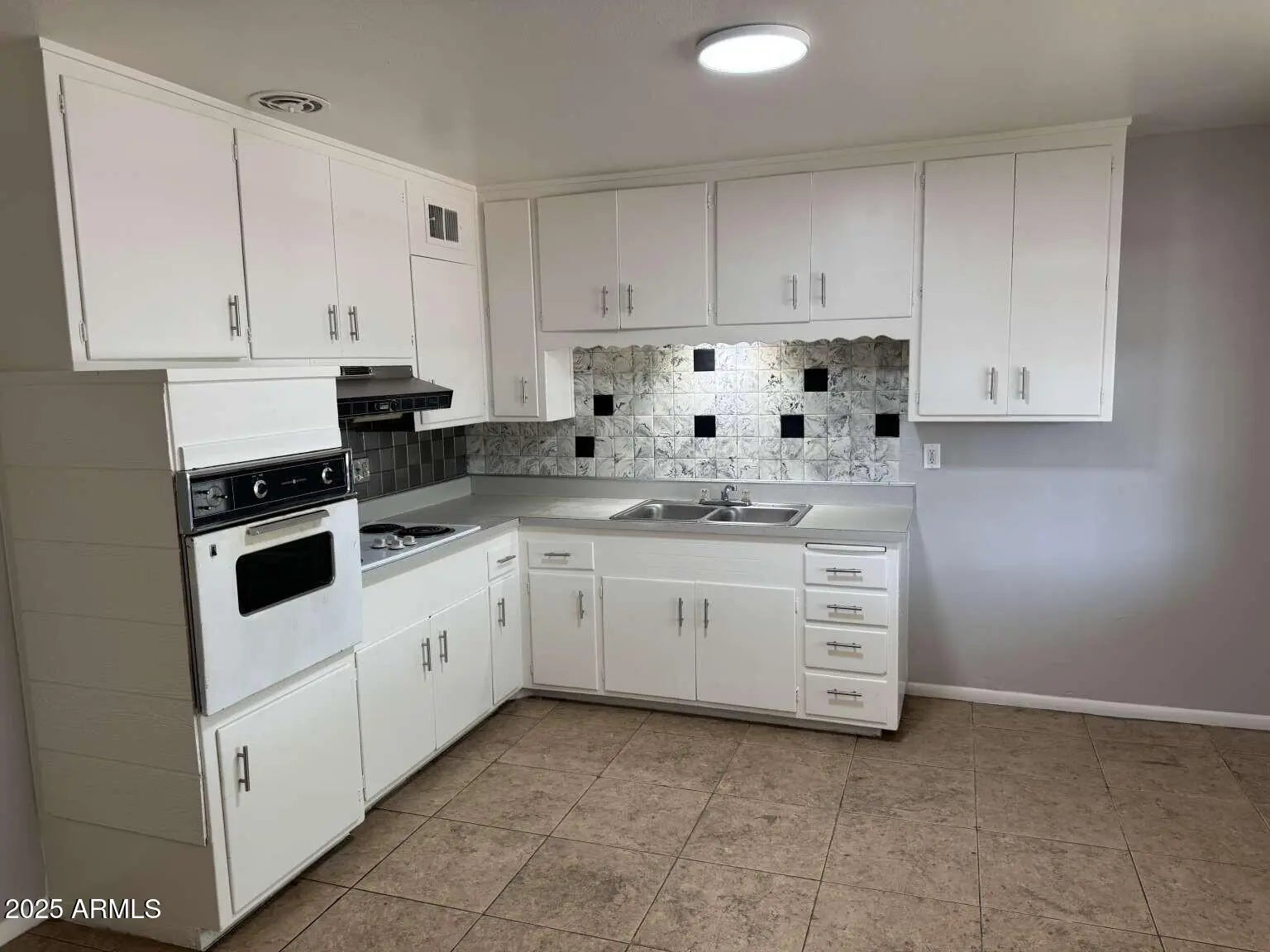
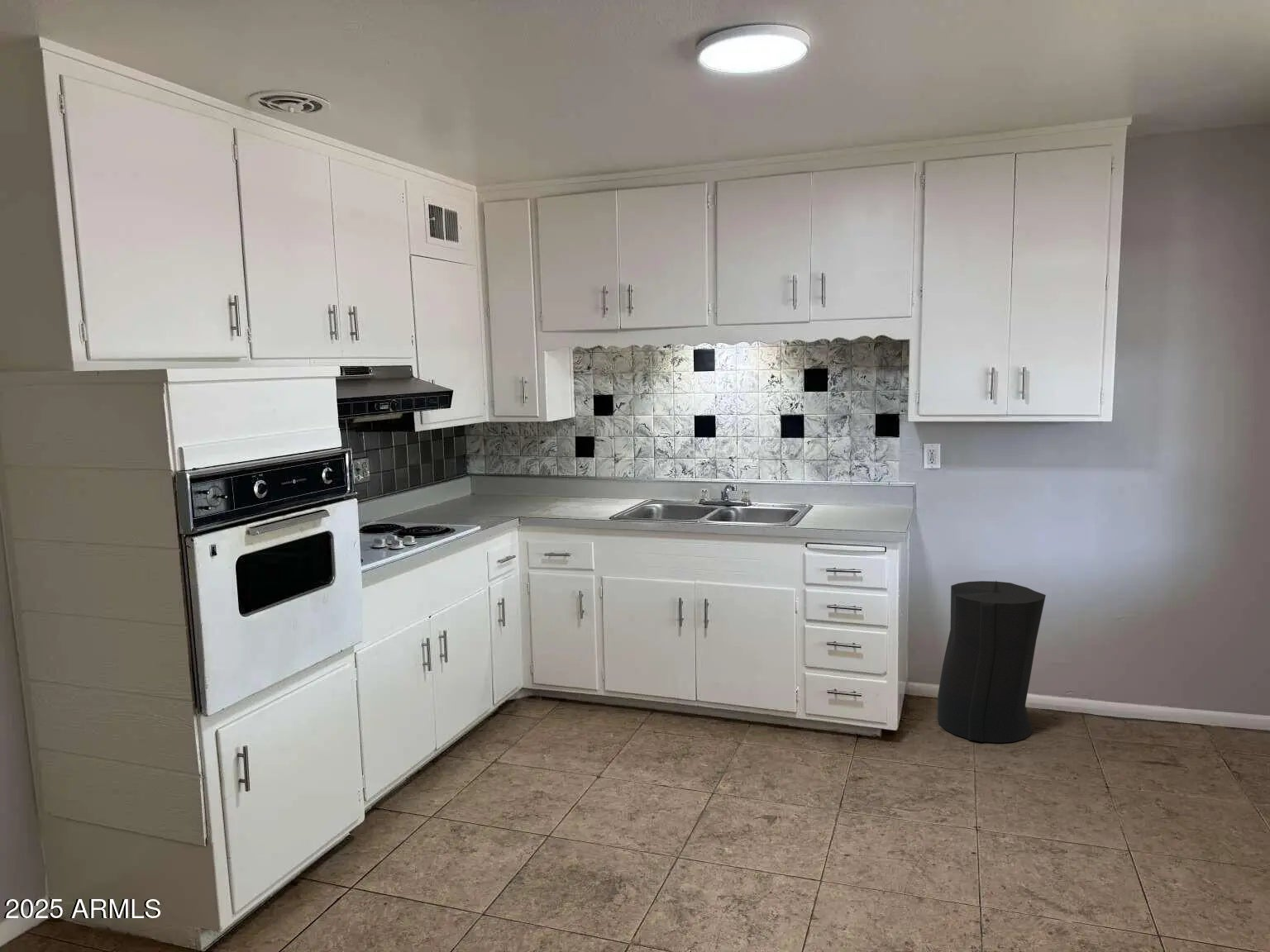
+ trash can (990, 653)
